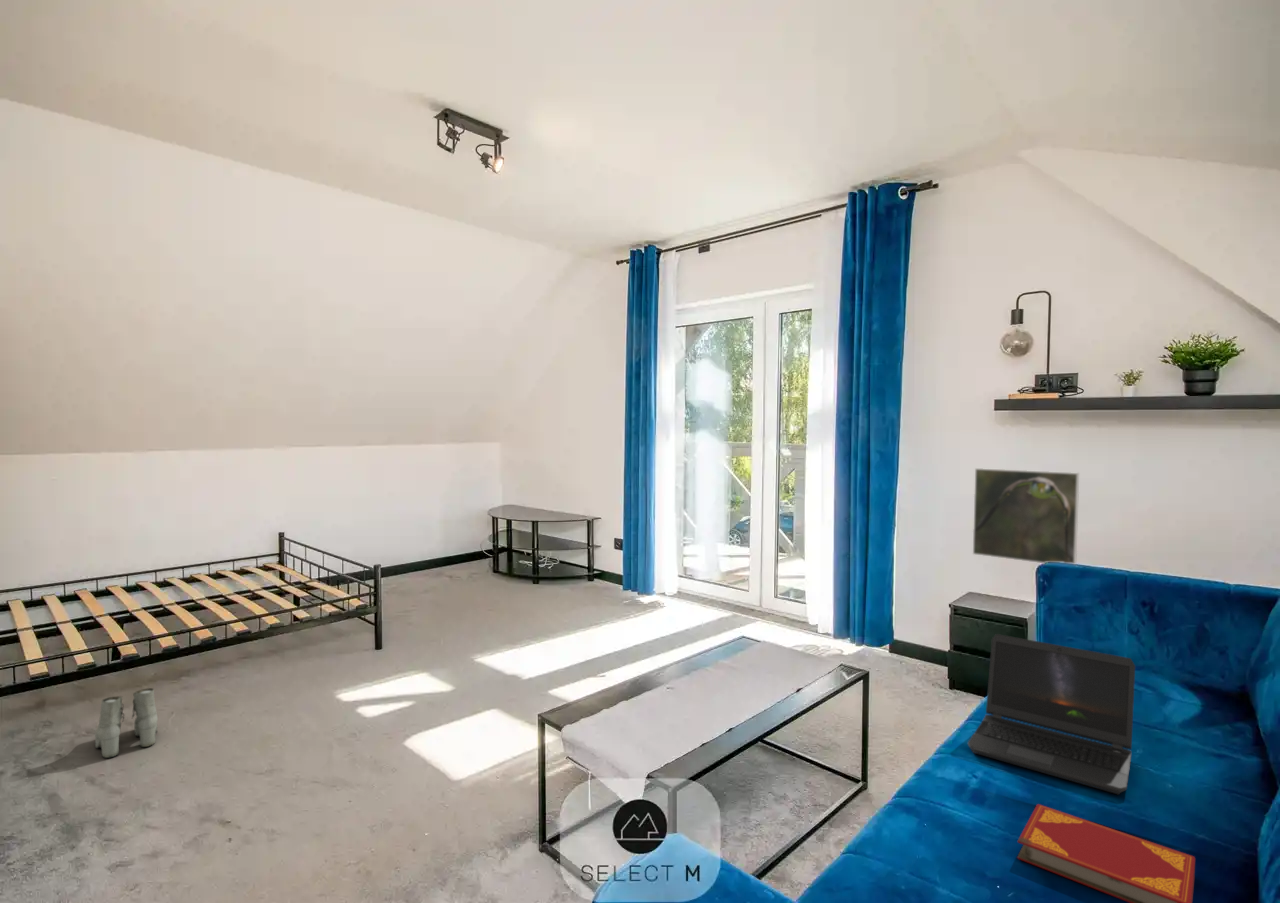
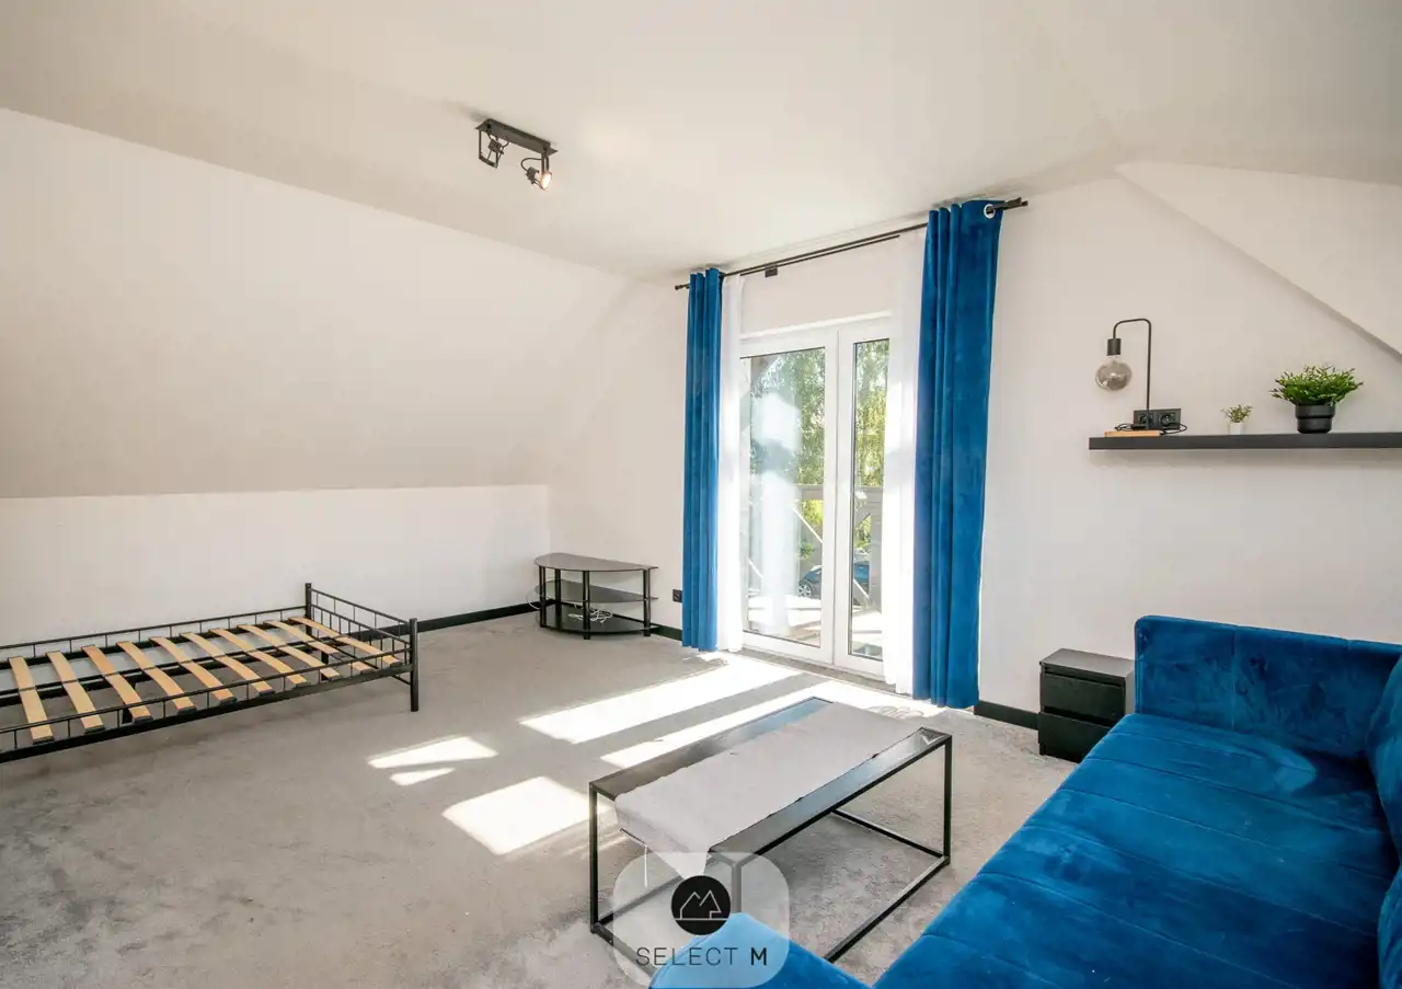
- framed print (1023, 515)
- boots (123, 716)
- laptop computer (1050, 706)
- hardback book (1104, 857)
